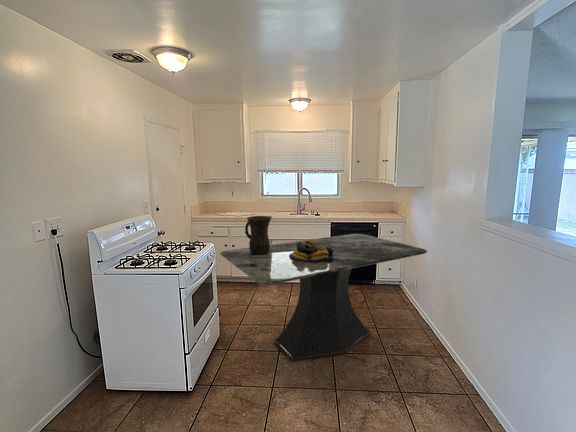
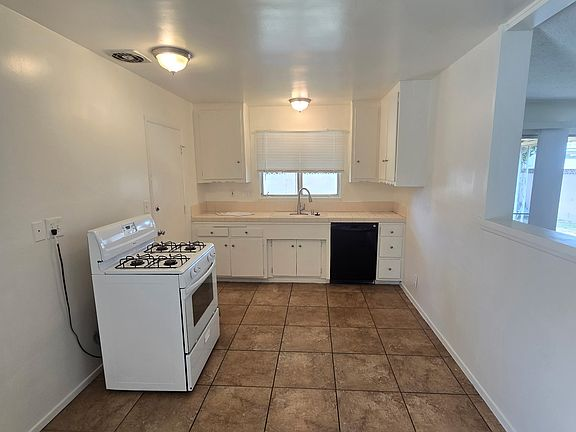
- dining table (324, 295)
- pitcher (258, 235)
- fruit bowl (310, 248)
